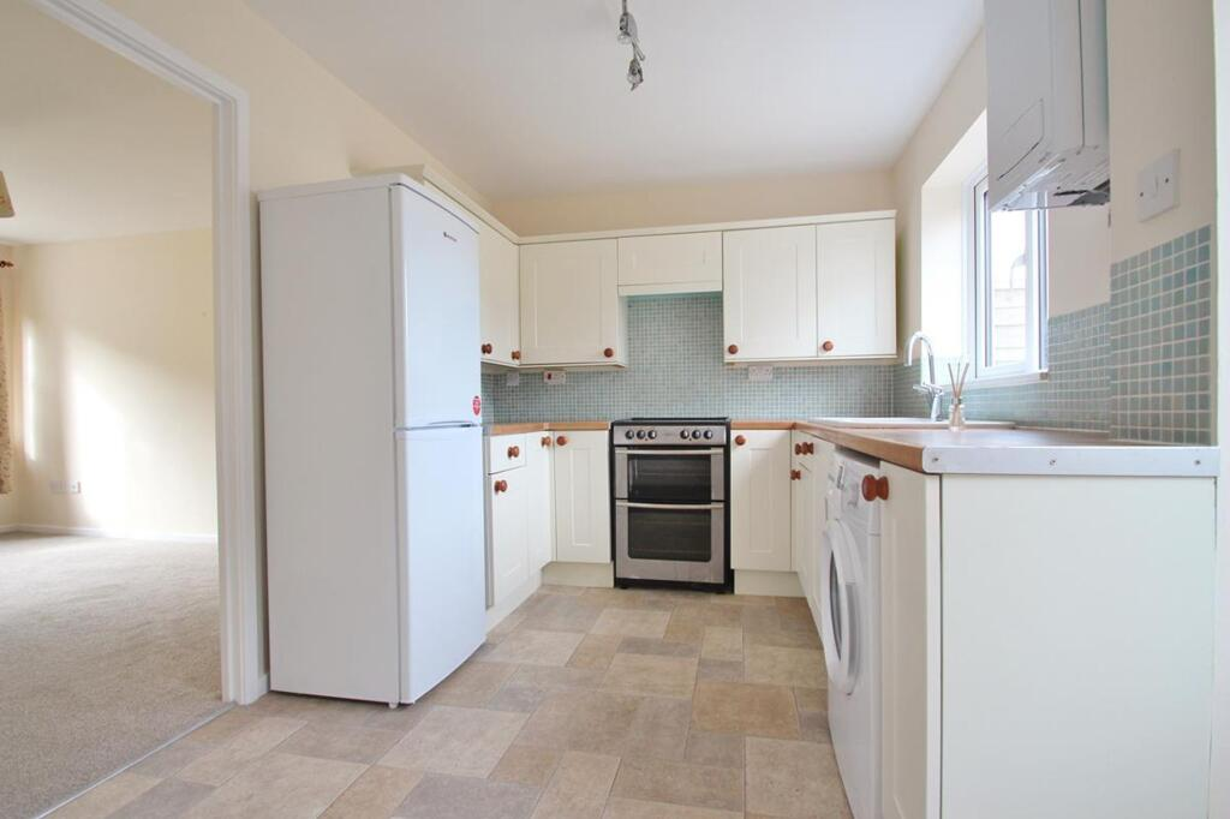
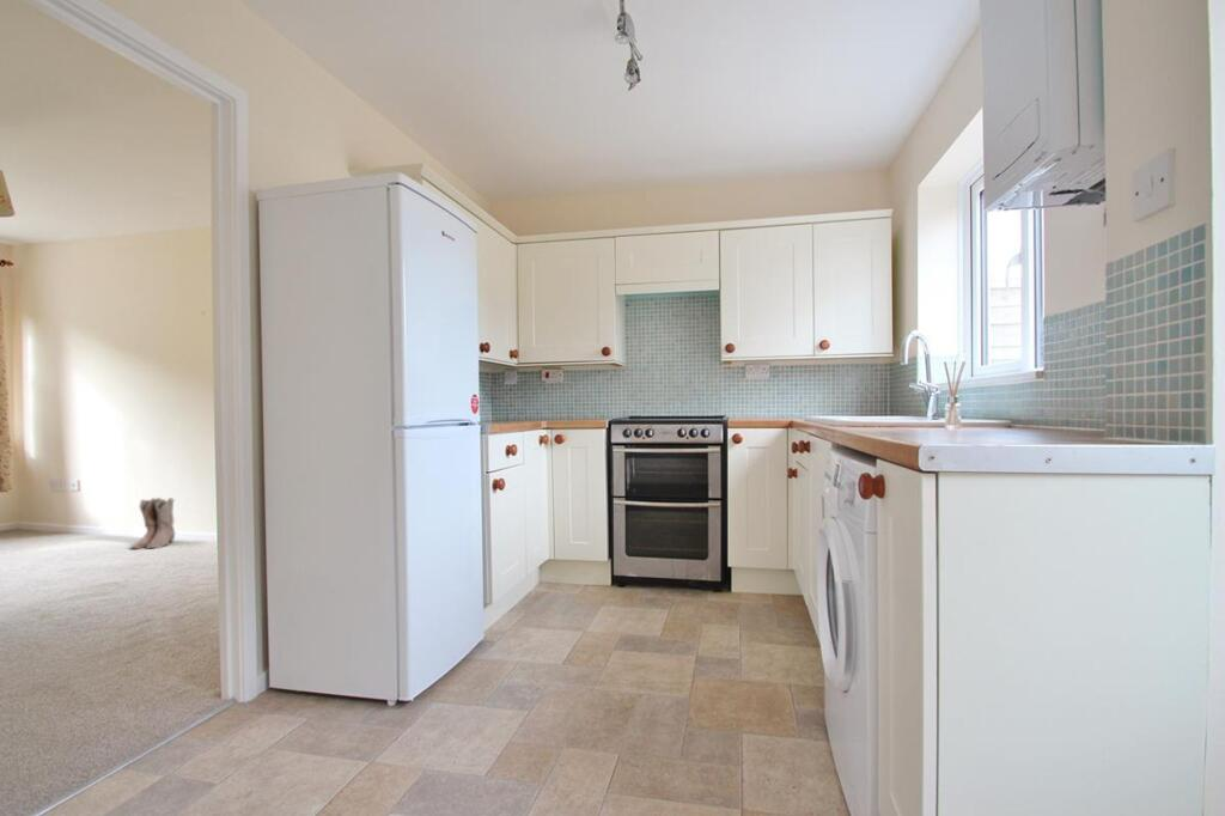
+ boots (153, 522)
